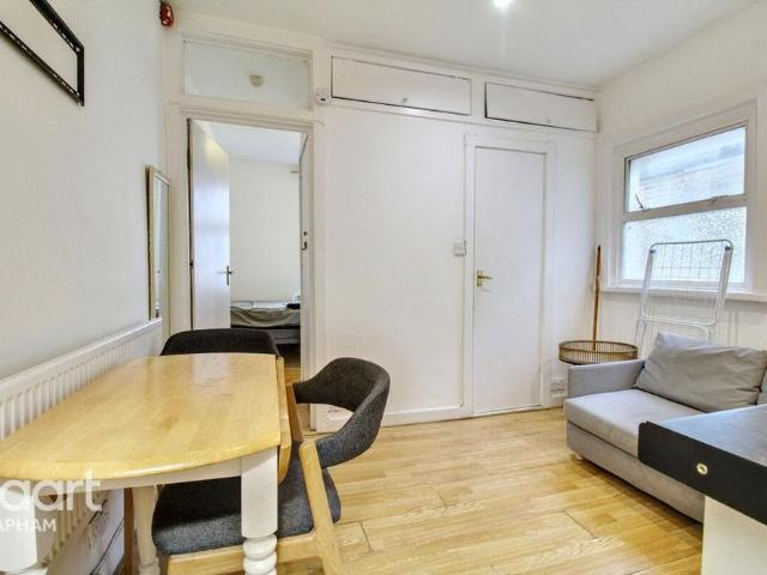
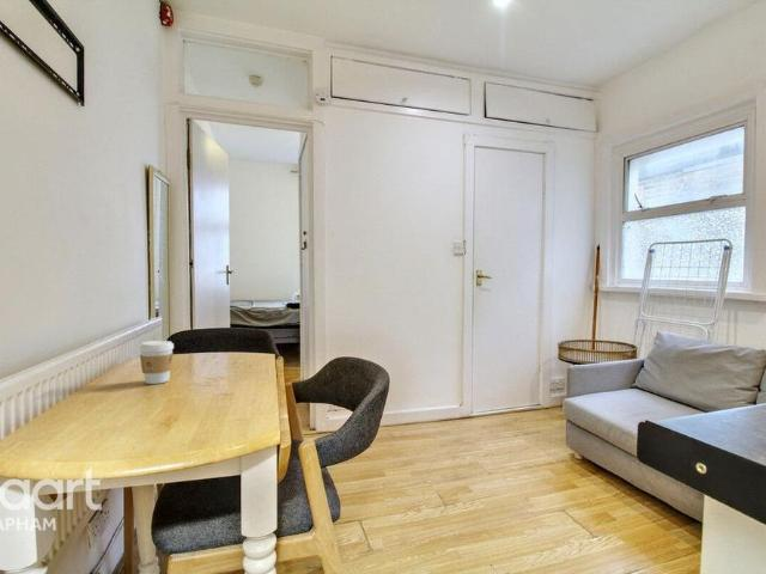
+ coffee cup (157, 361)
